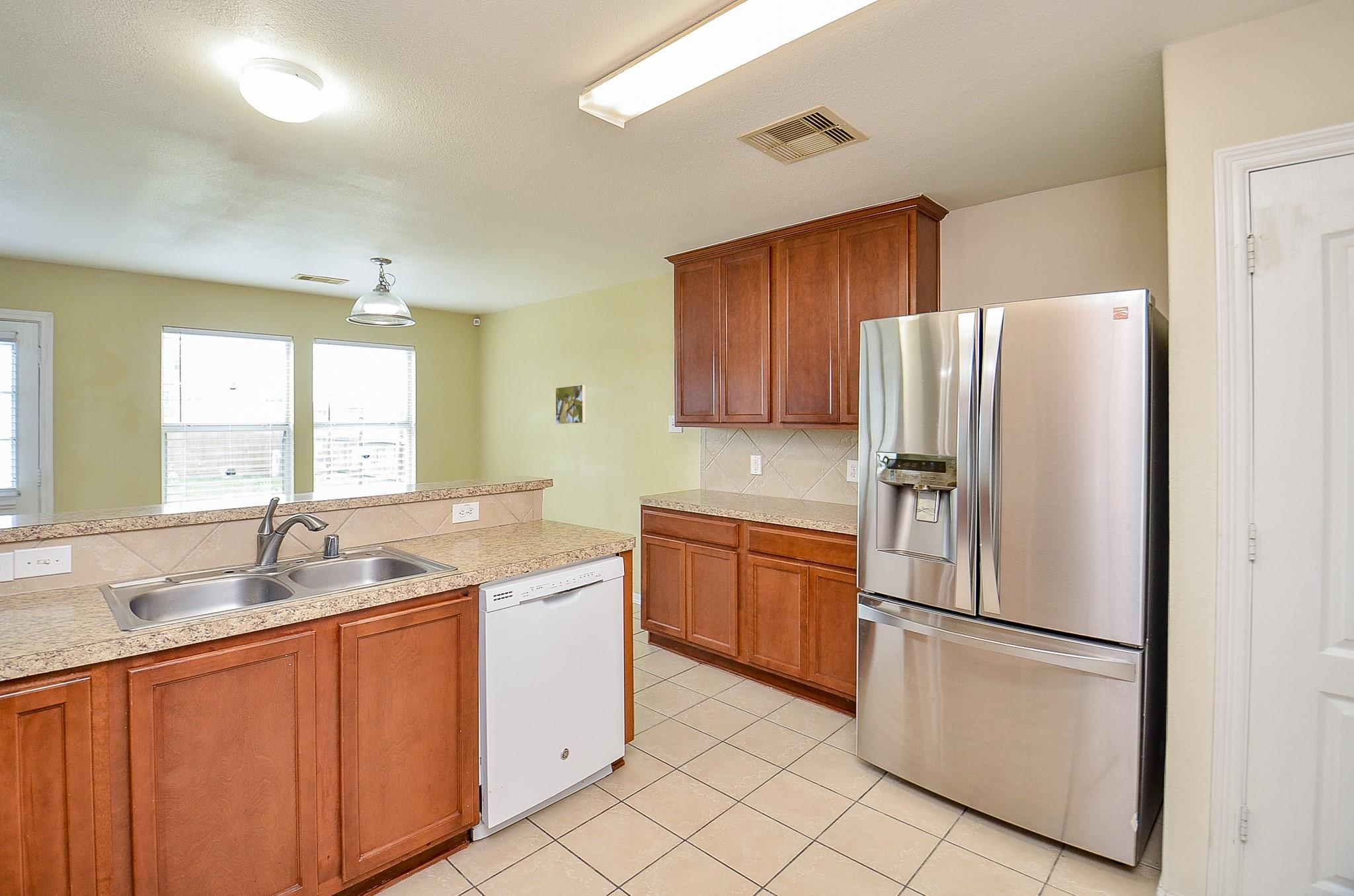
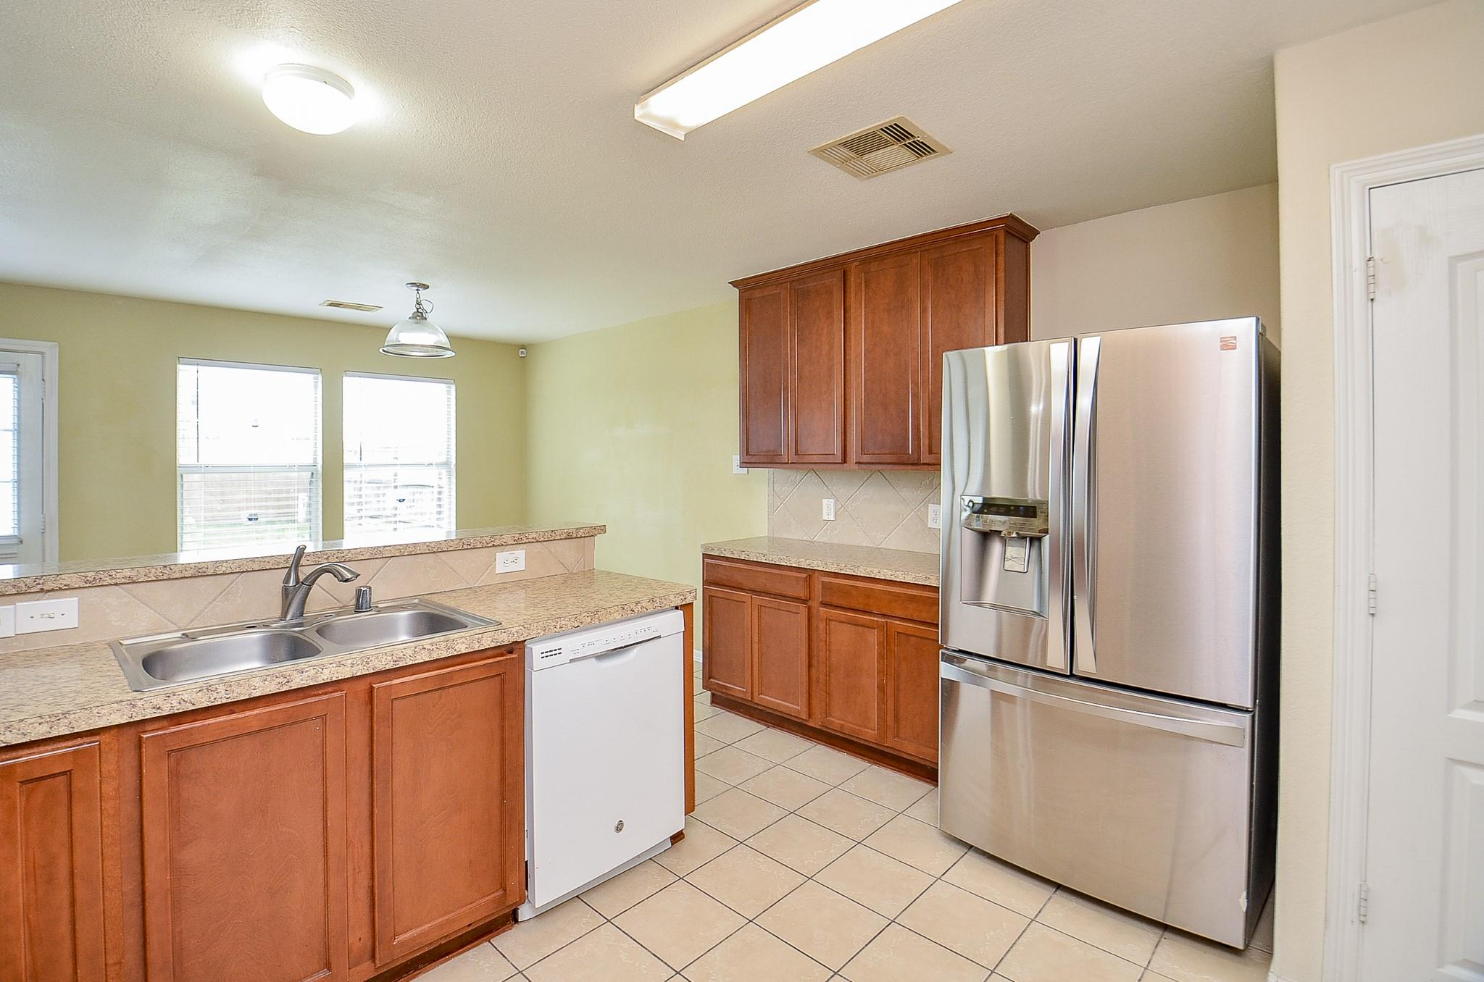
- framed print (570, 405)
